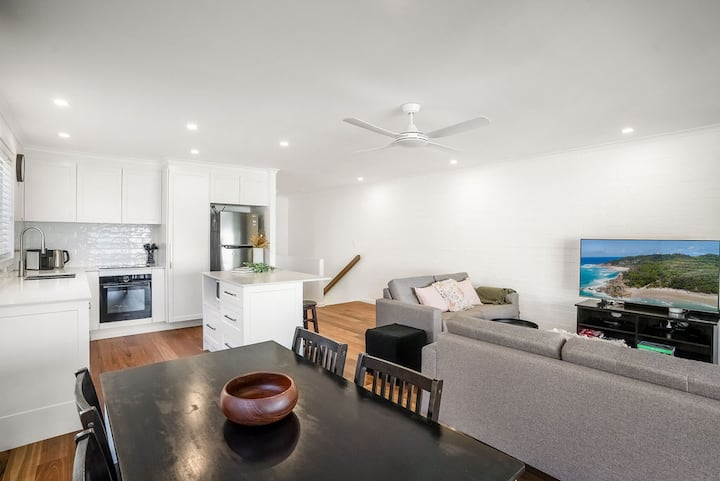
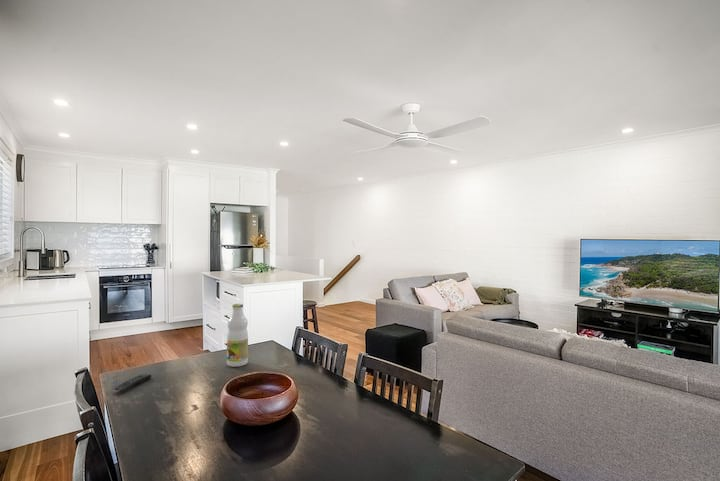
+ bottle (237, 334)
+ remote control (132, 382)
